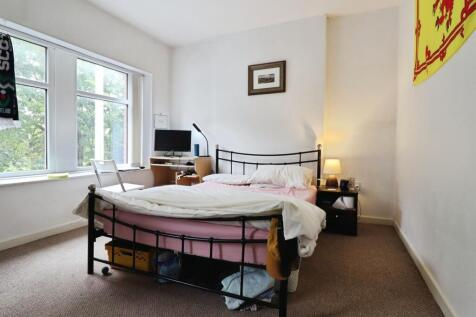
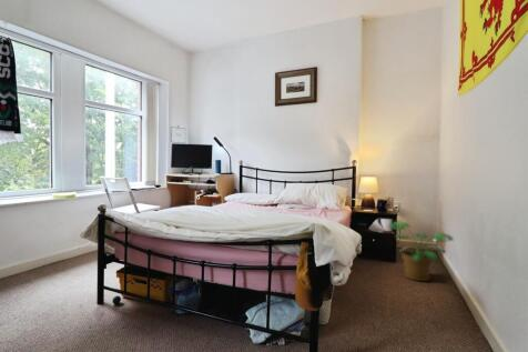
+ potted plant (417, 250)
